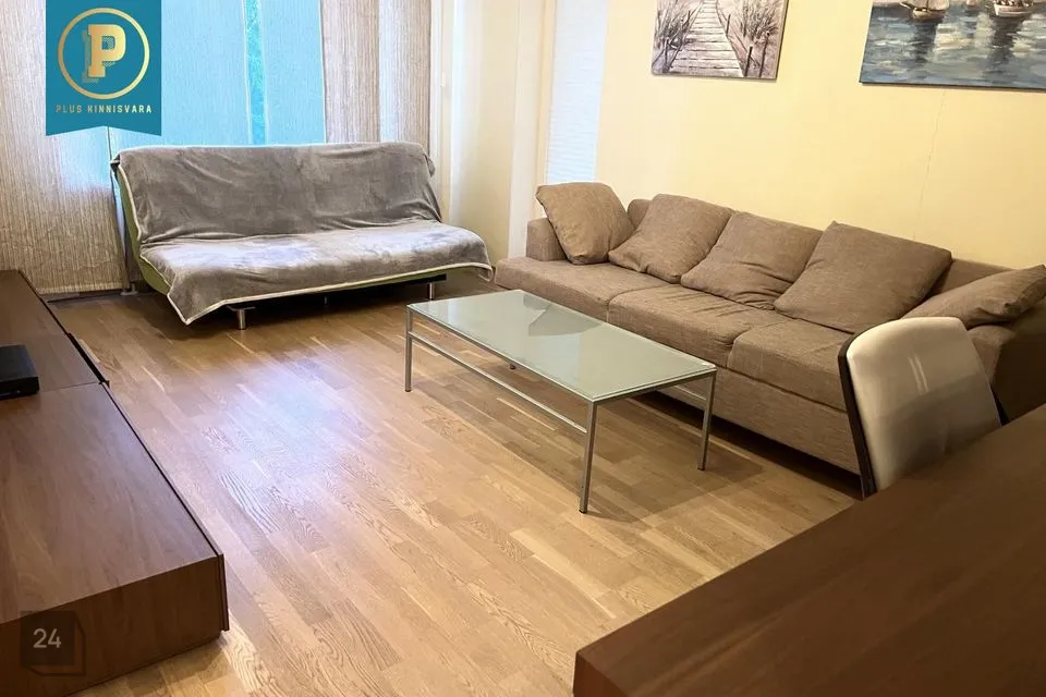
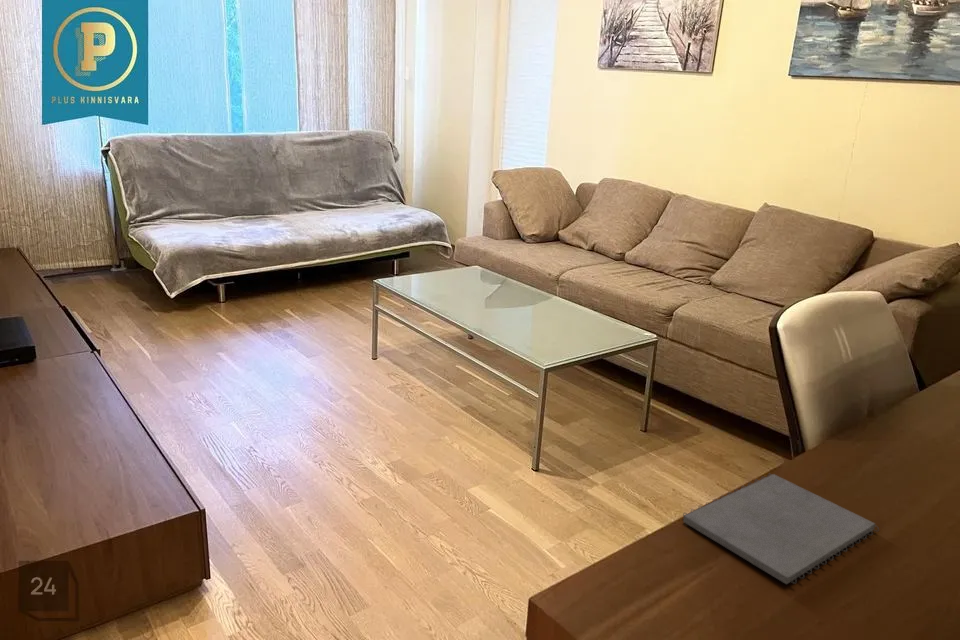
+ notepad (779, 522)
